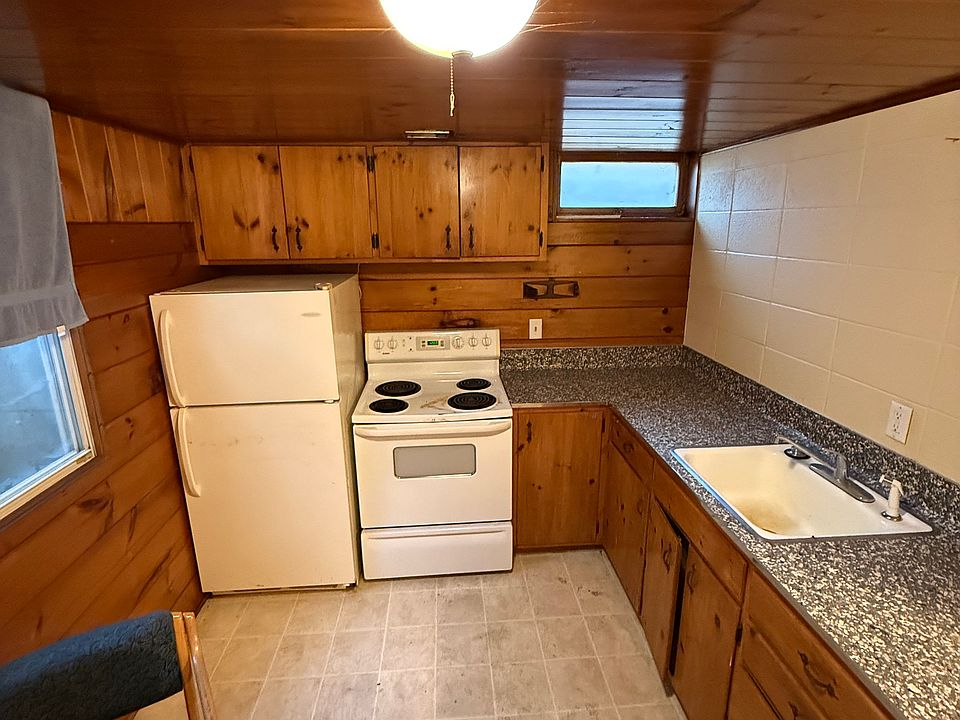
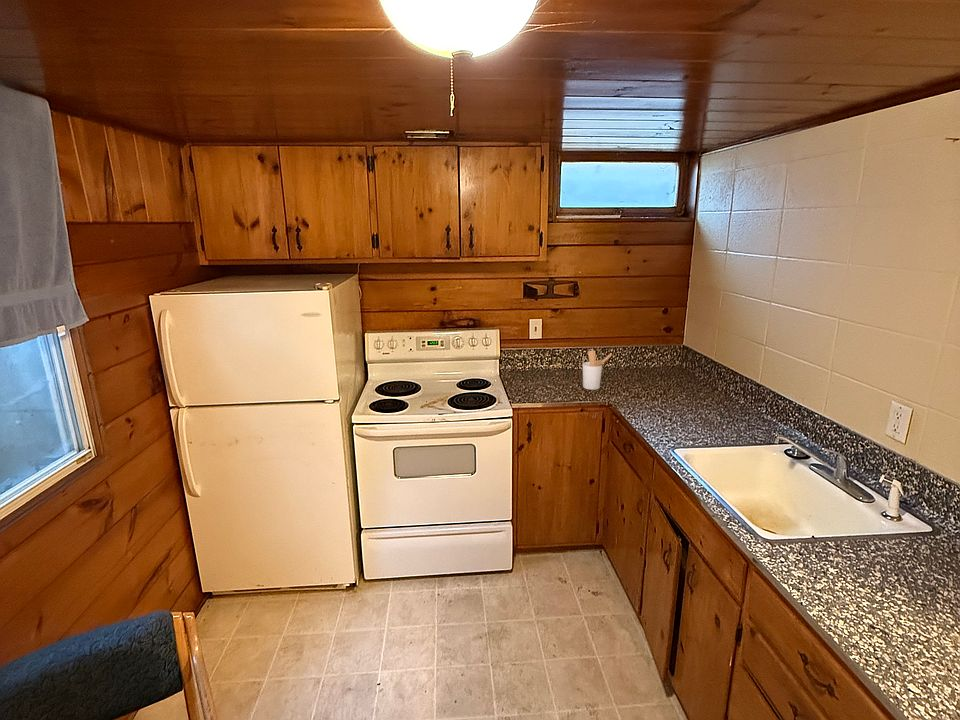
+ utensil holder (597, 370)
